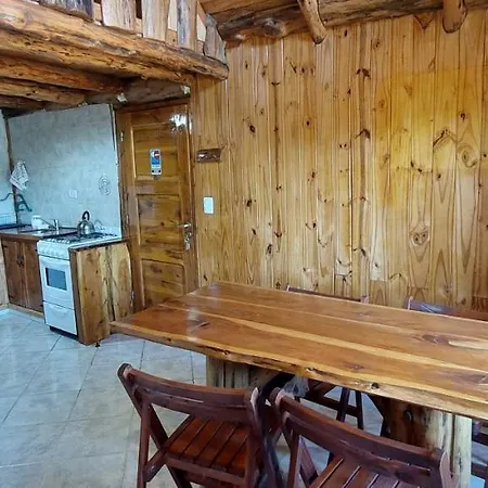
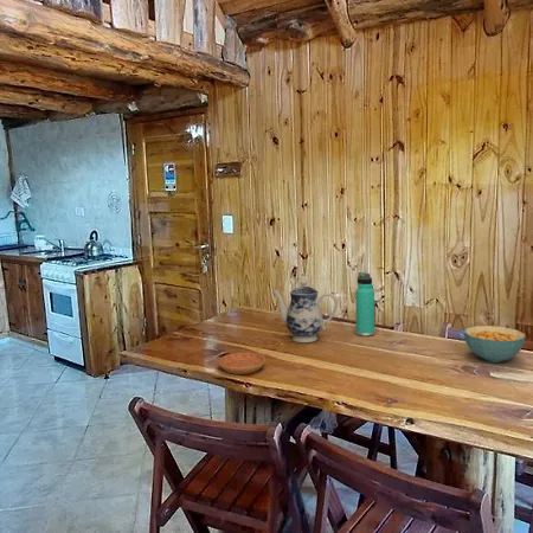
+ teapot (303, 309)
+ thermos bottle (365, 303)
+ cereal bowl (493, 346)
+ saucer (242, 364)
